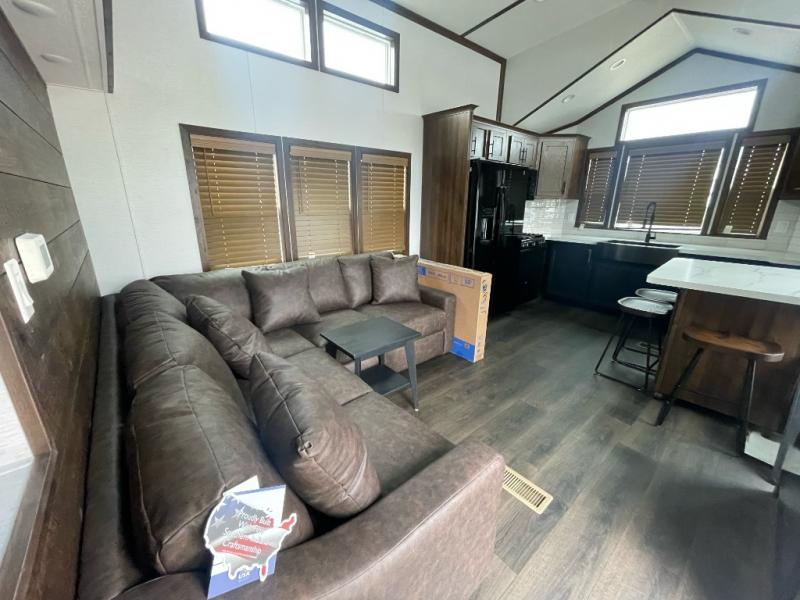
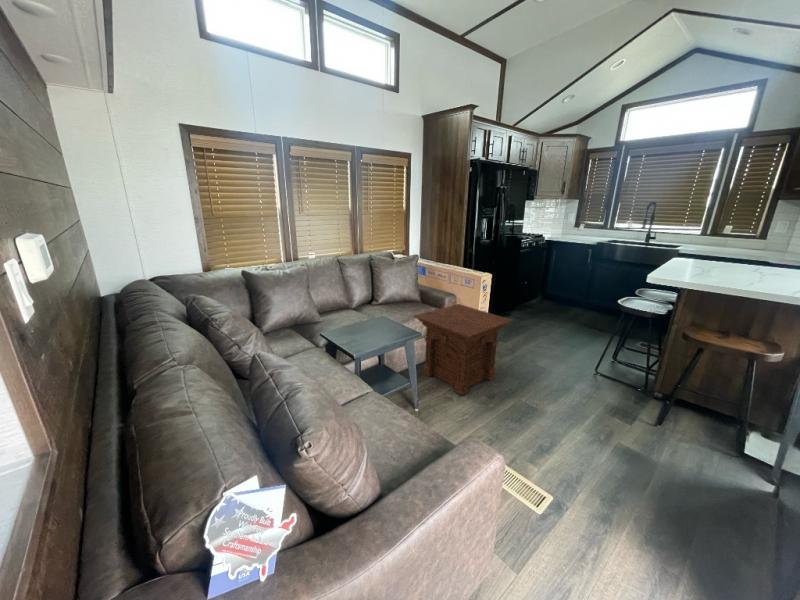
+ side table (460, 347)
